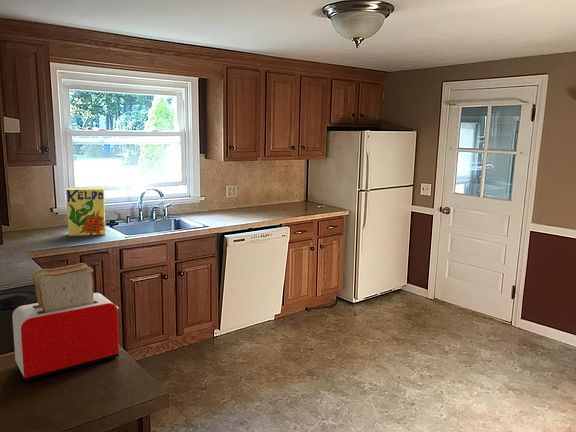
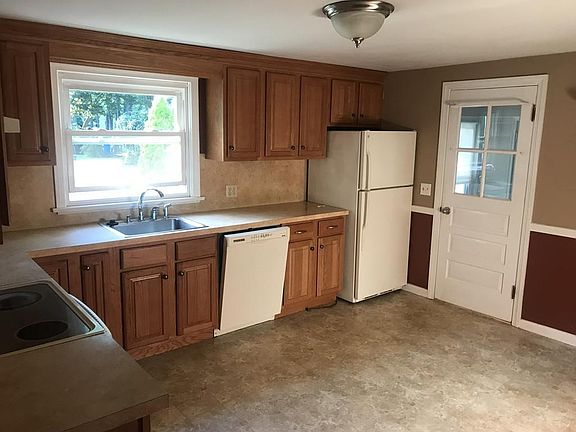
- toaster (70, 314)
- cereal box (86, 211)
